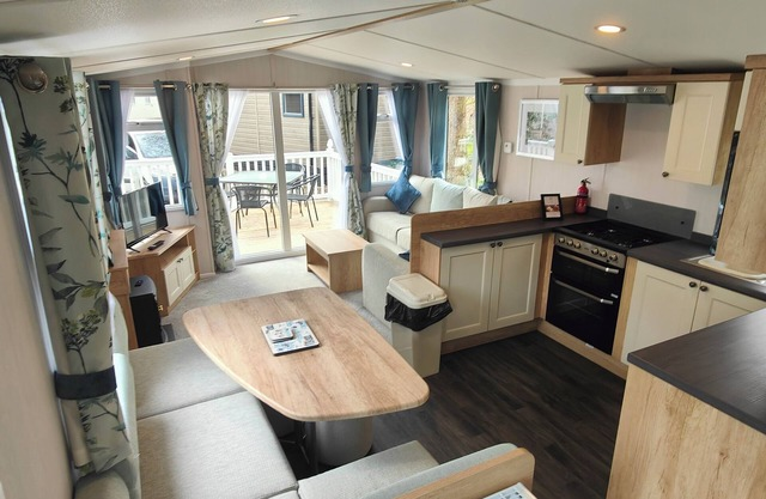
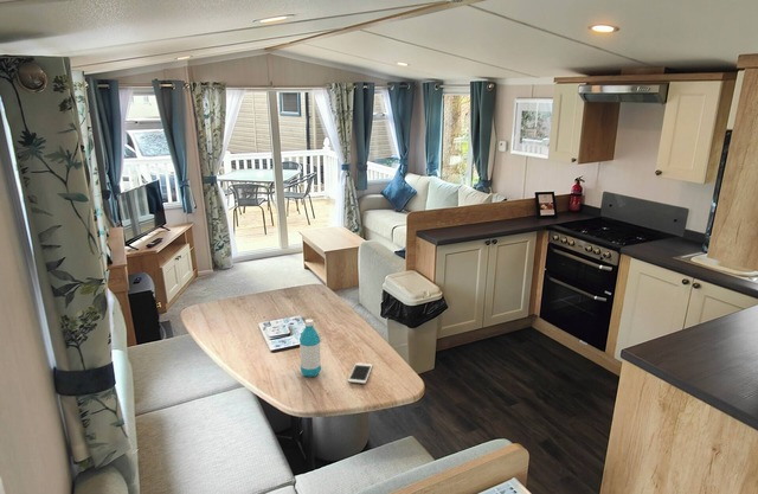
+ cell phone (360, 372)
+ water bottle (309, 347)
